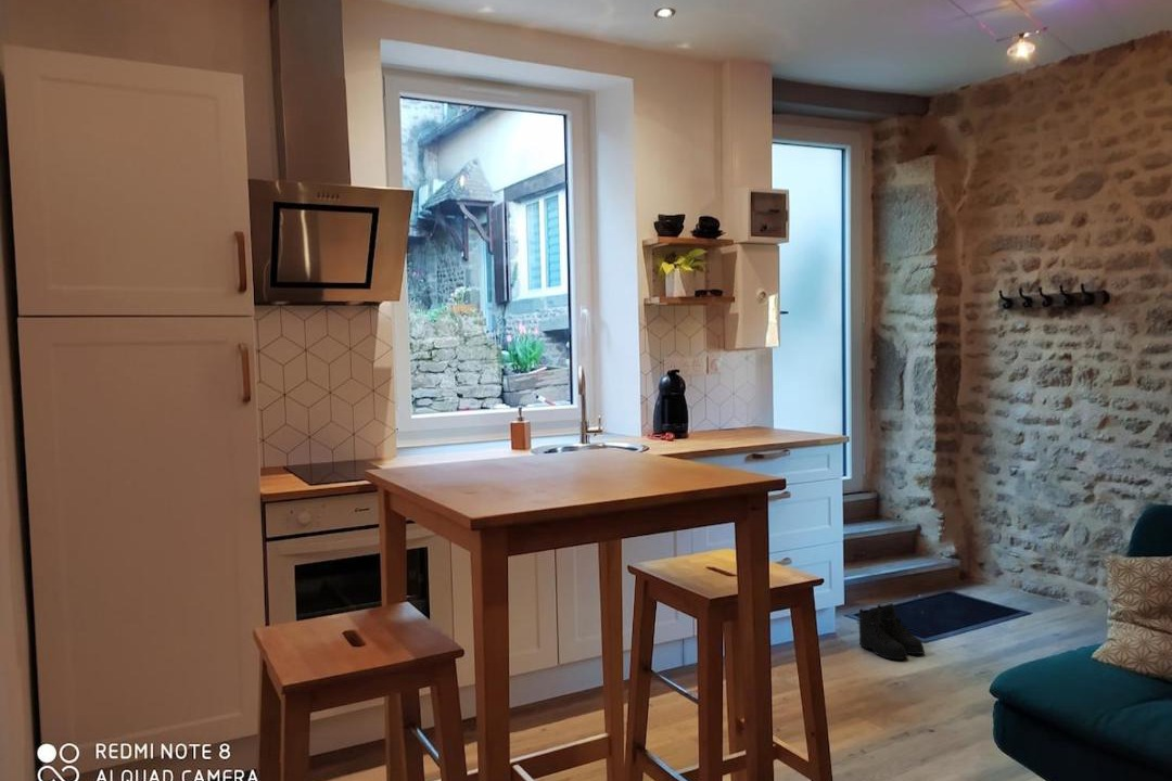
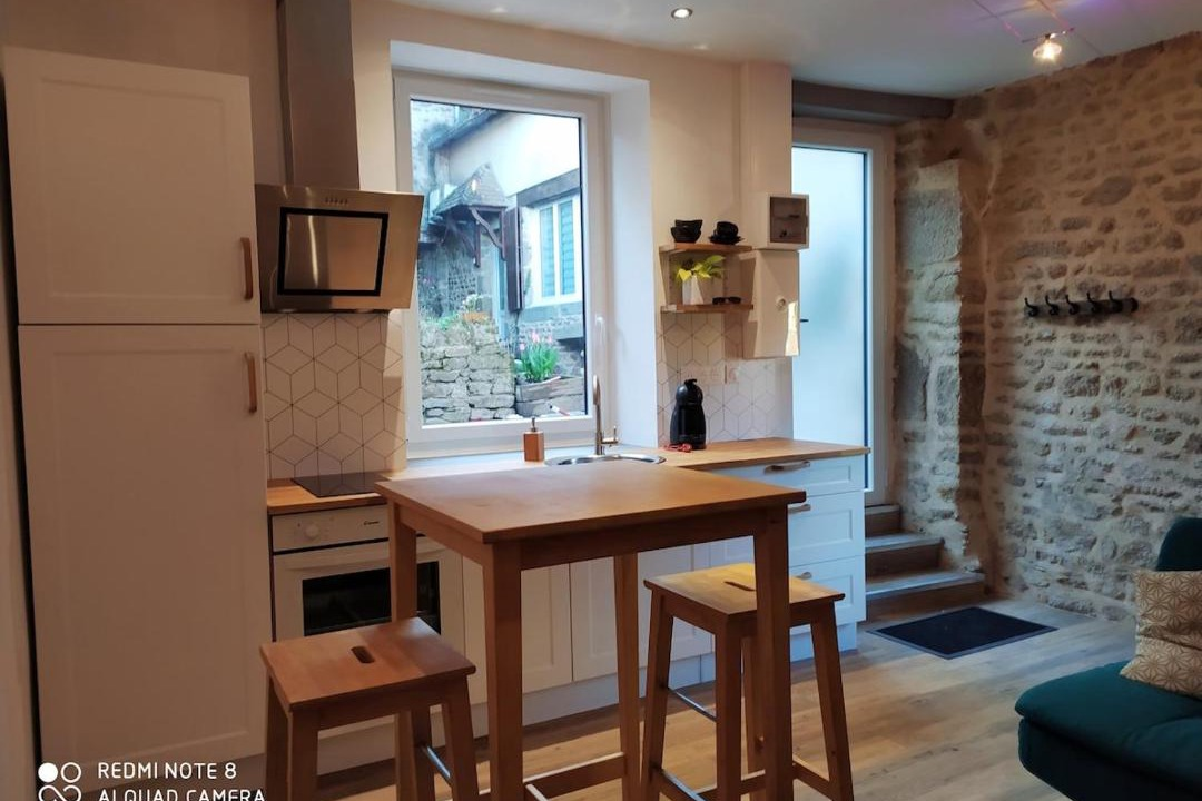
- boots (890, 628)
